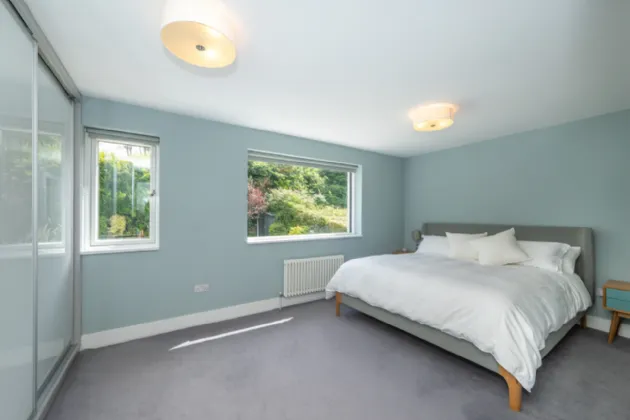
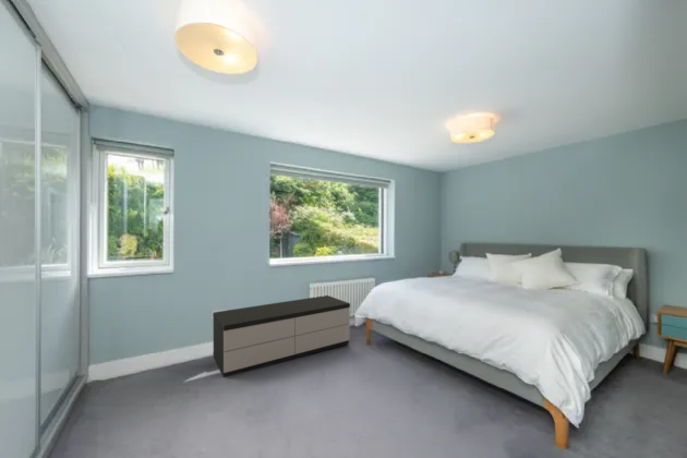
+ storage bench (285, 329)
